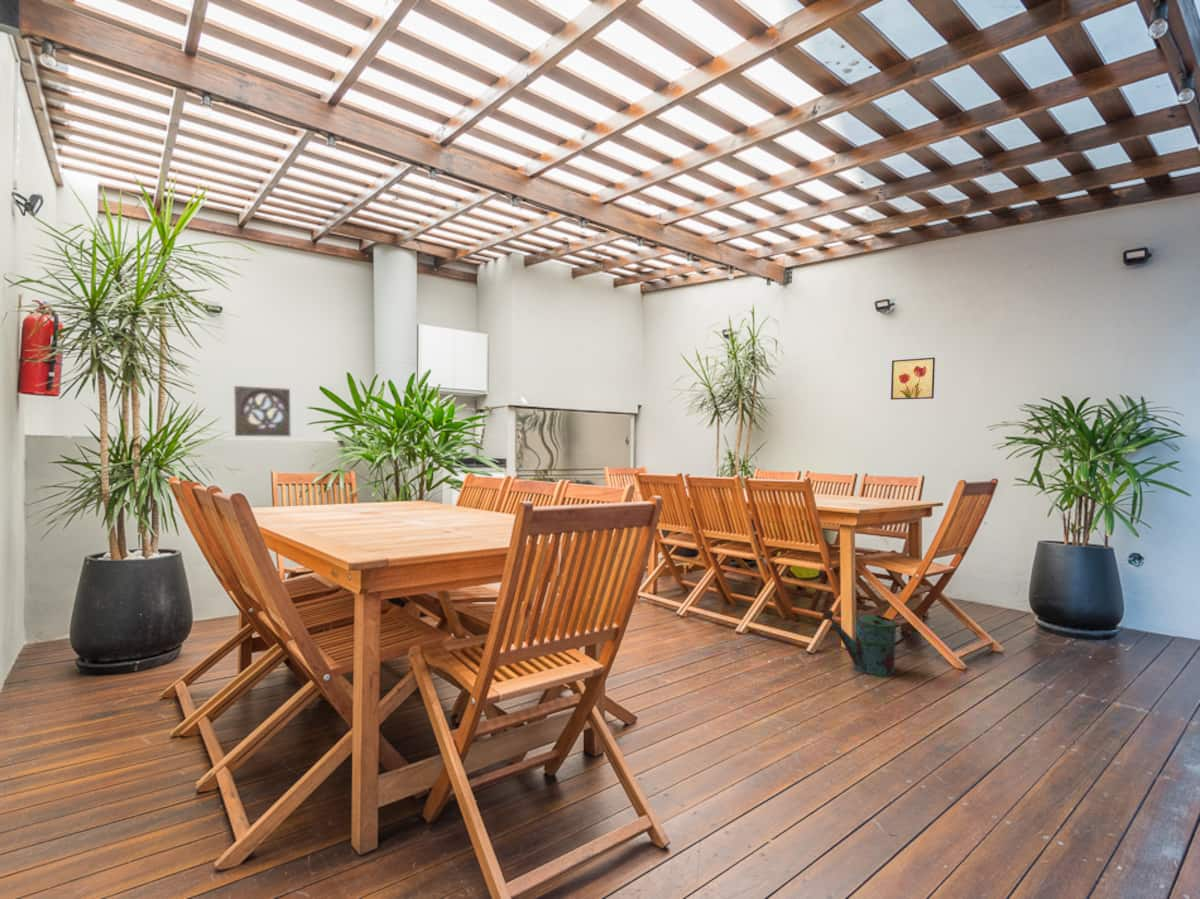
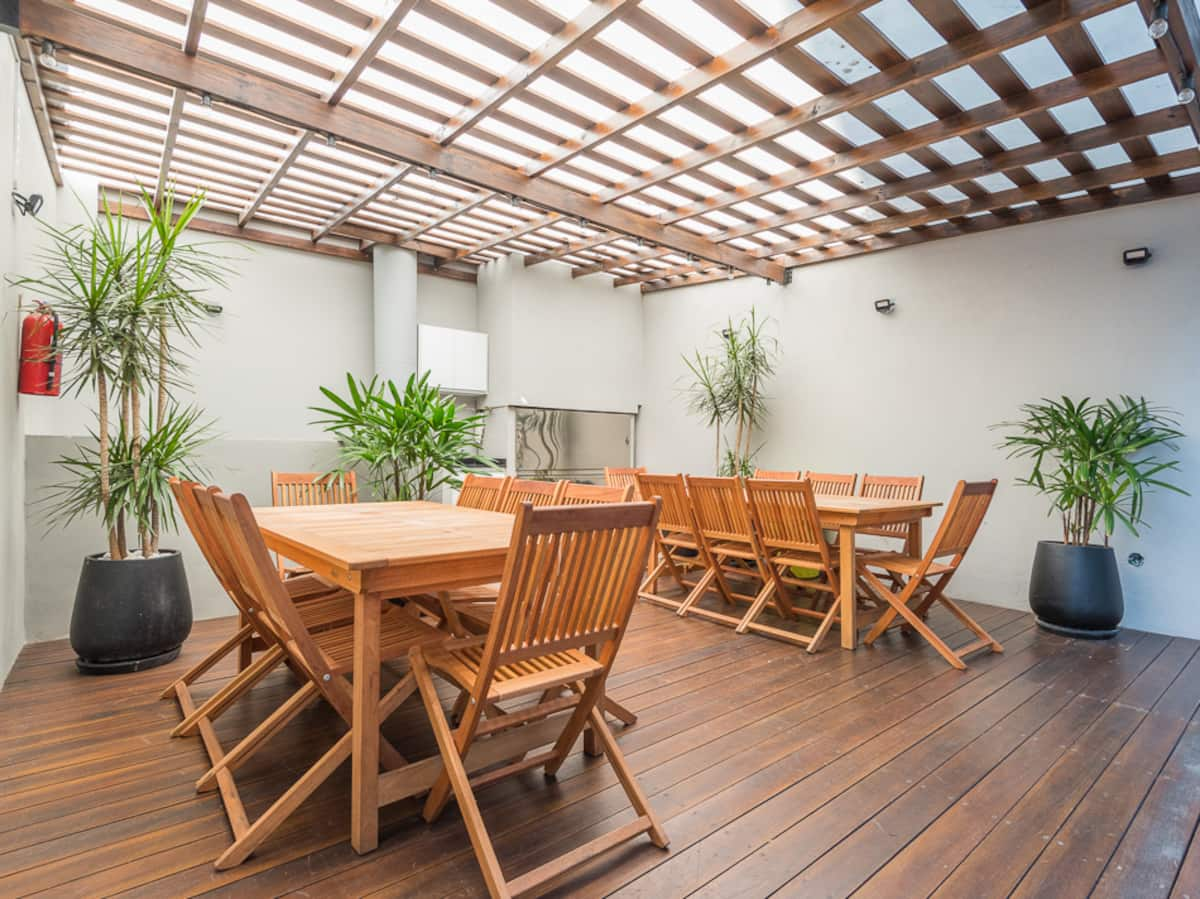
- wall art (912, 379)
- wall ornament (262, 411)
- watering can (864, 640)
